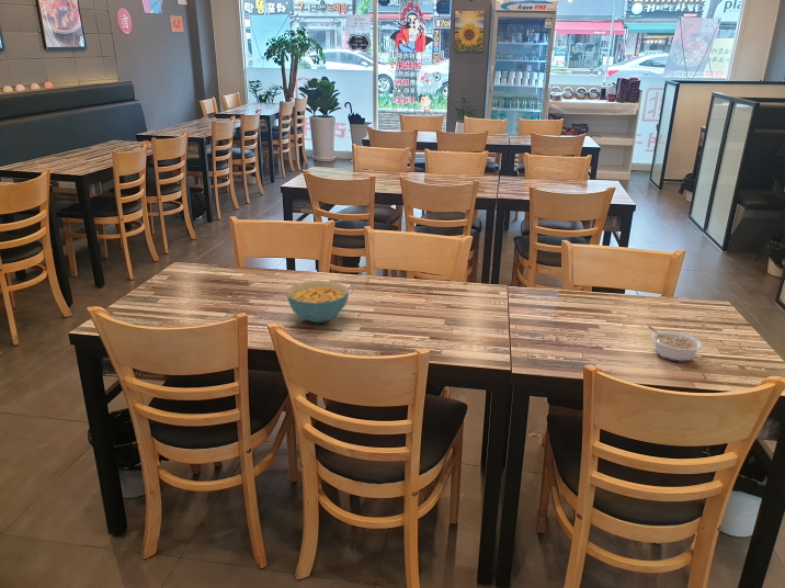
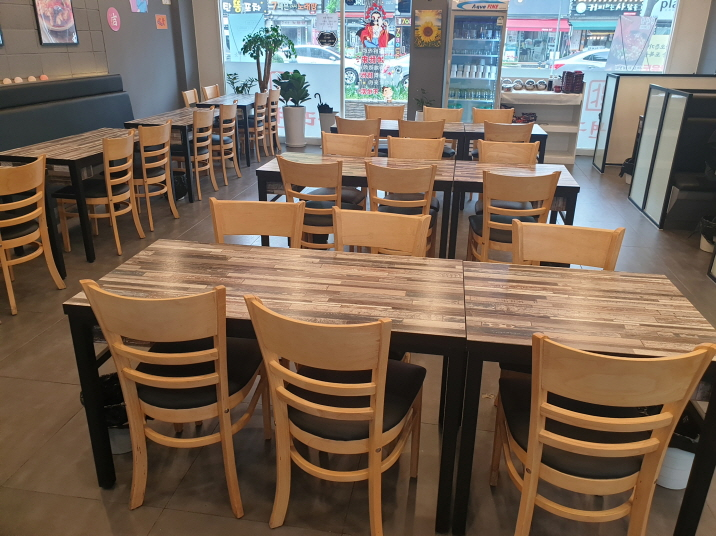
- cereal bowl (318, 305)
- legume (673, 346)
